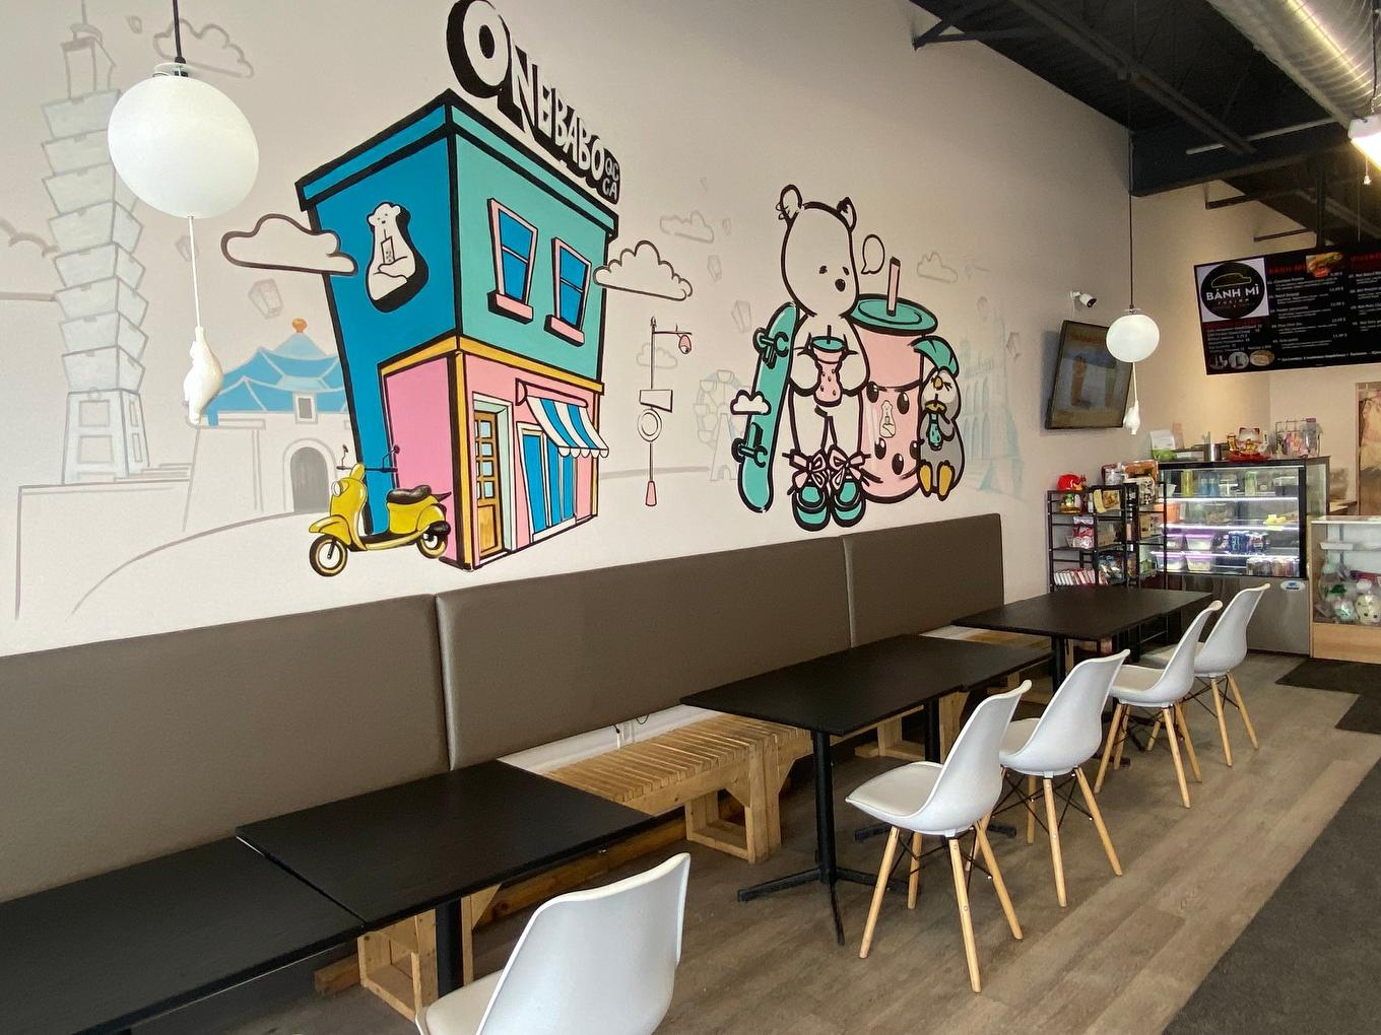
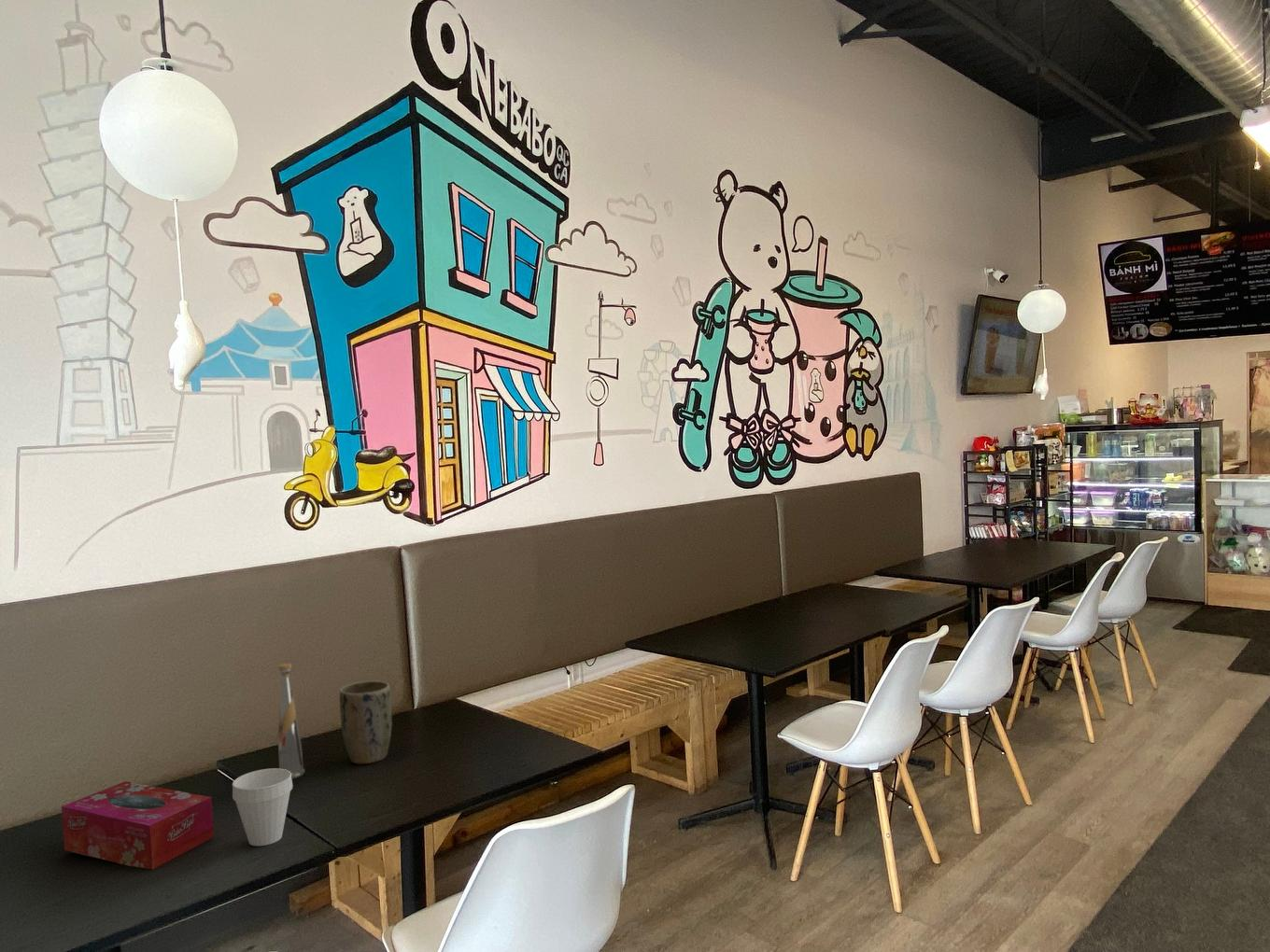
+ tissue box (138, 823)
+ cup (263, 808)
+ plant pot (366, 722)
+ bottle (288, 720)
